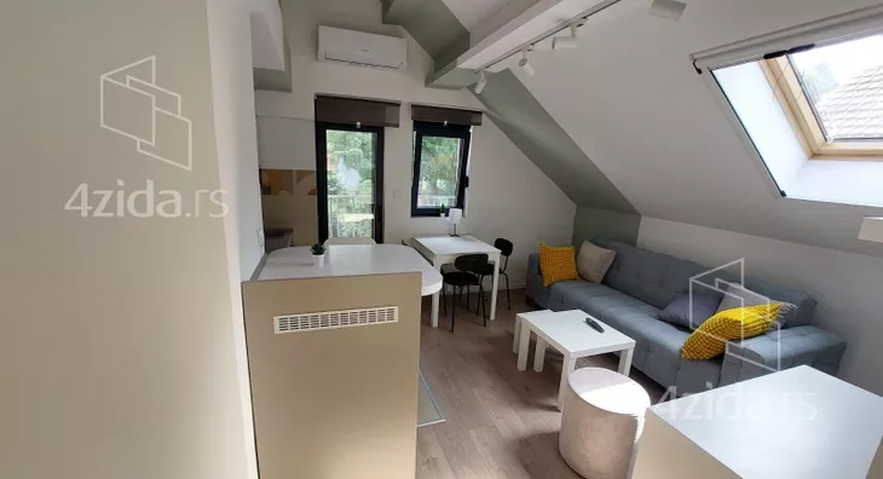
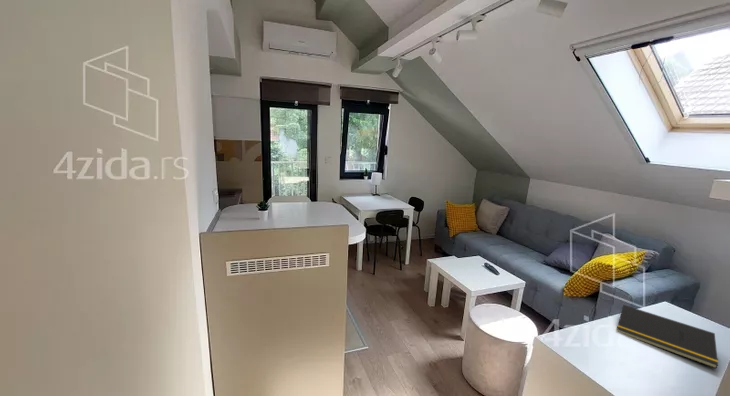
+ notepad (663, 332)
